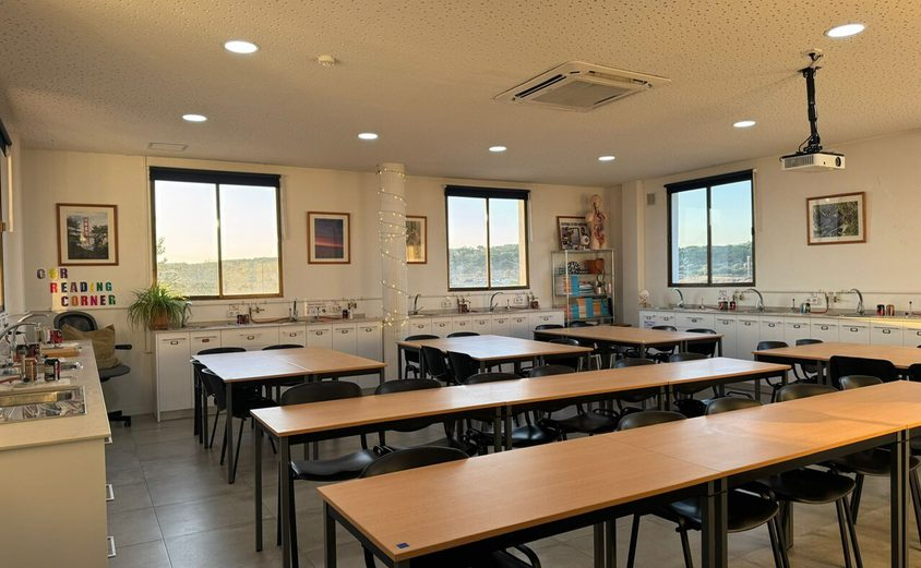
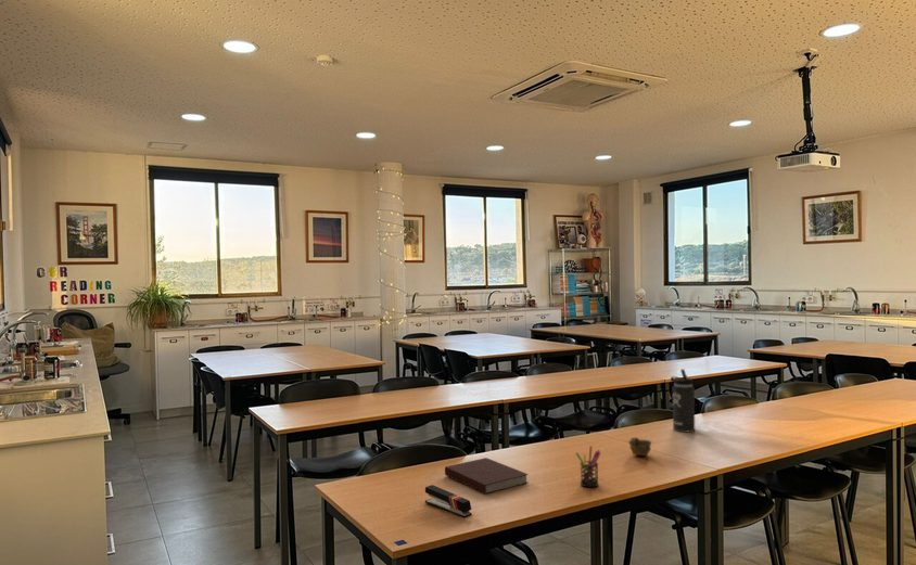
+ pen holder (587, 465)
+ notebook (485, 474)
+ stapler (447, 500)
+ cup (638, 445)
+ thermos bottle (682, 398)
